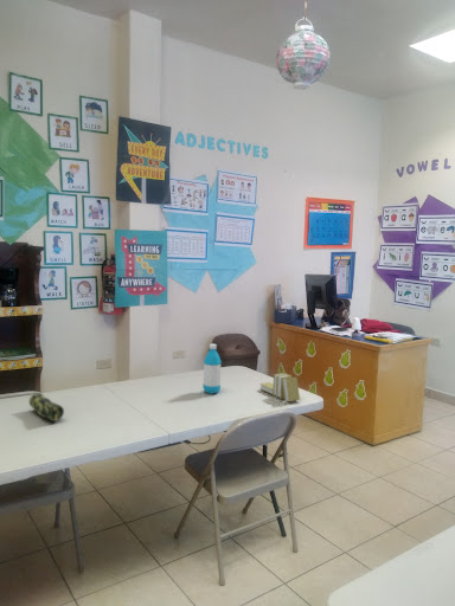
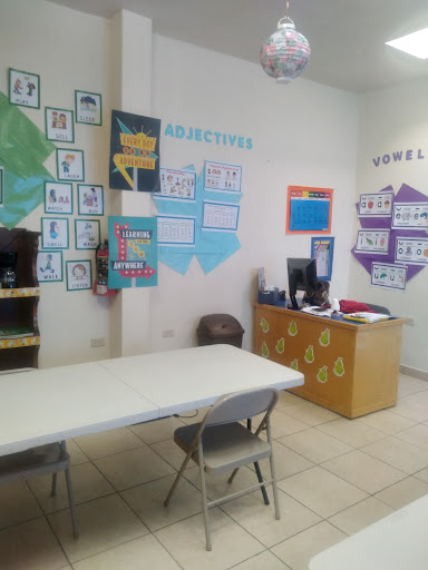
- pencil case (45, 406)
- water bottle (212, 368)
- books (278, 383)
